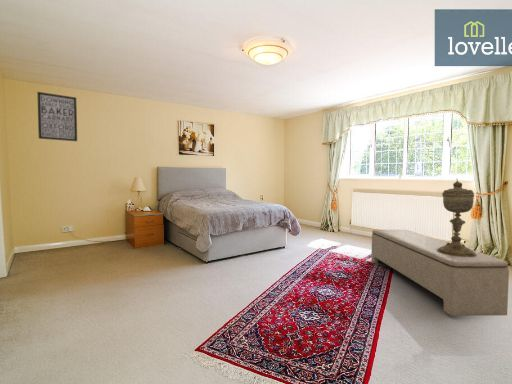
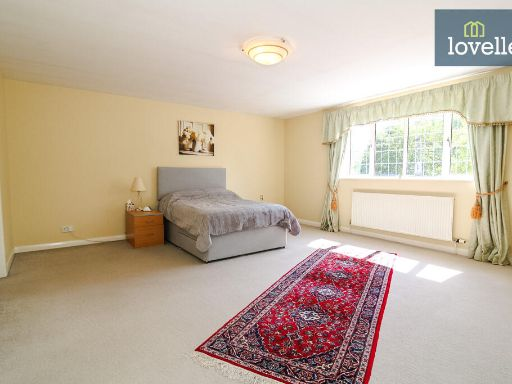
- decorative urn (457, 215)
- bench (423, 261)
- wall art (58, 117)
